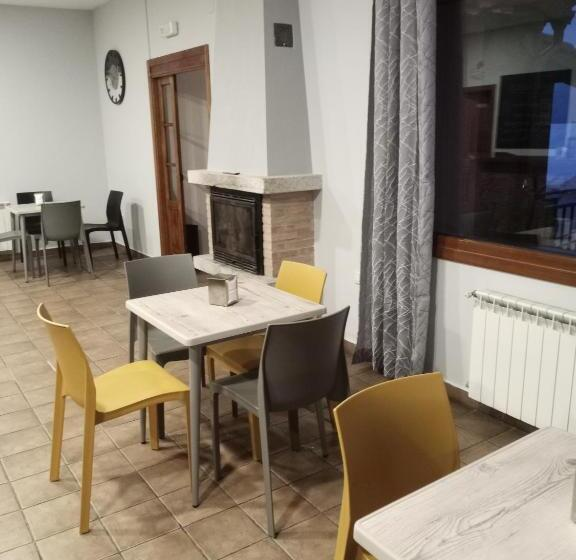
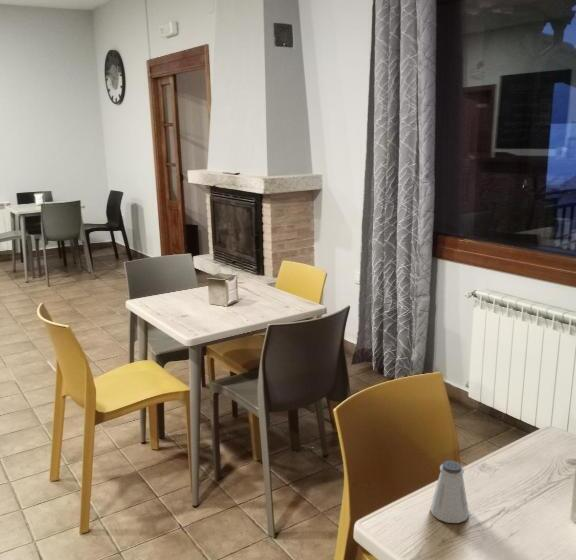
+ saltshaker (450, 488)
